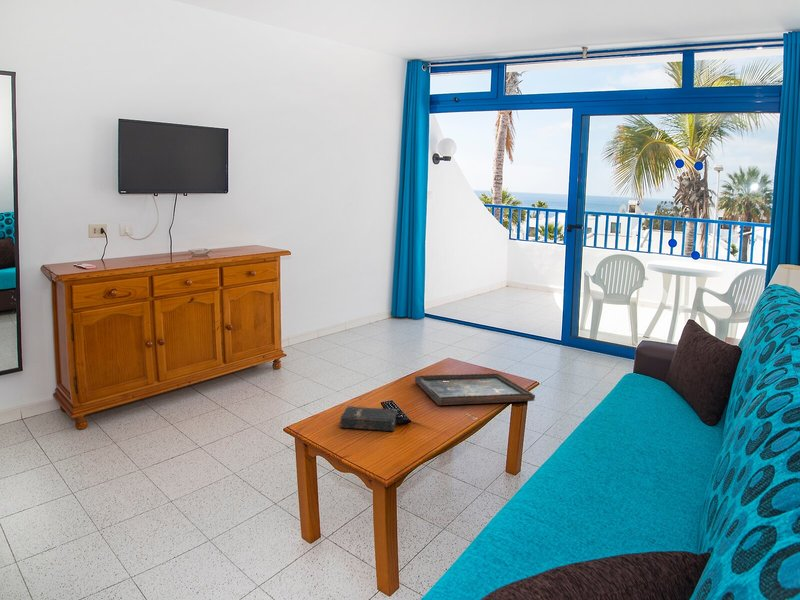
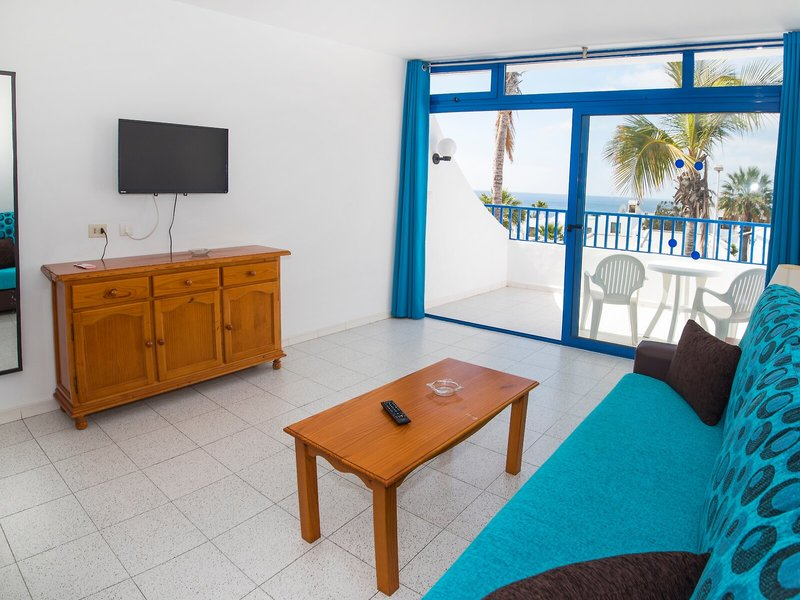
- decorative tray (471, 387)
- hardback book (369, 418)
